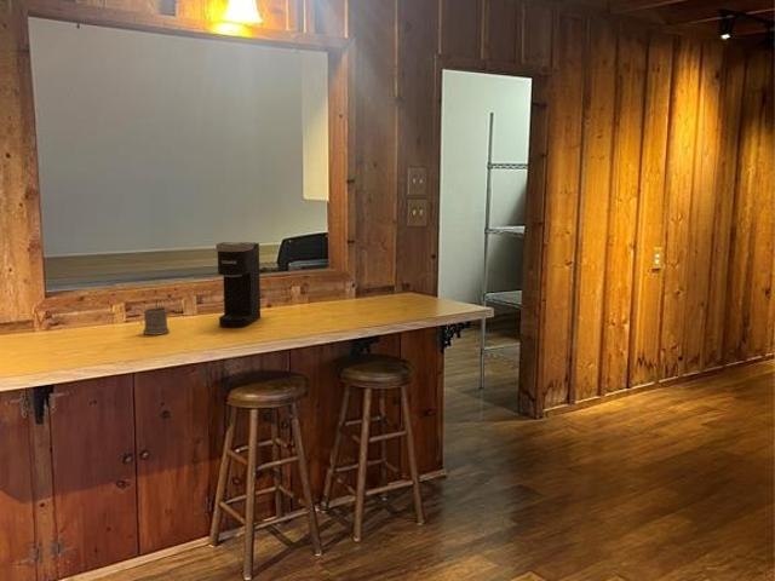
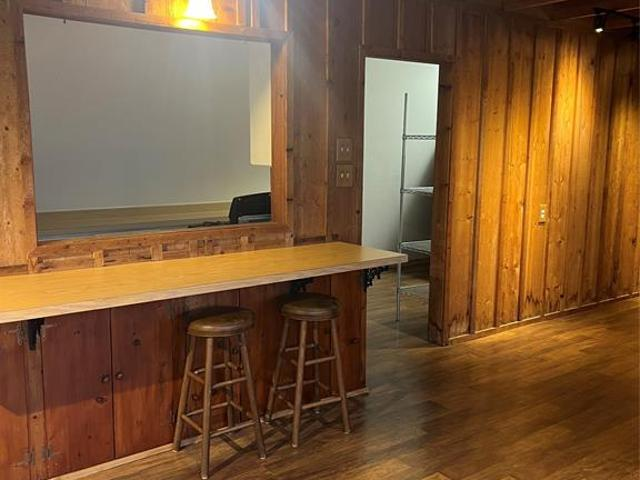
- mug (151, 320)
- coffee maker (239, 281)
